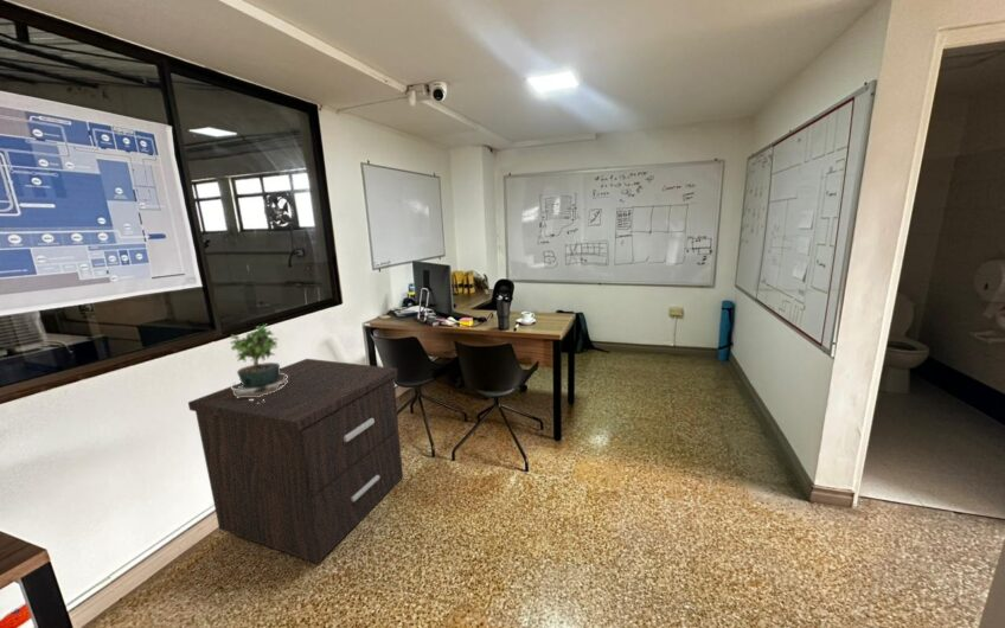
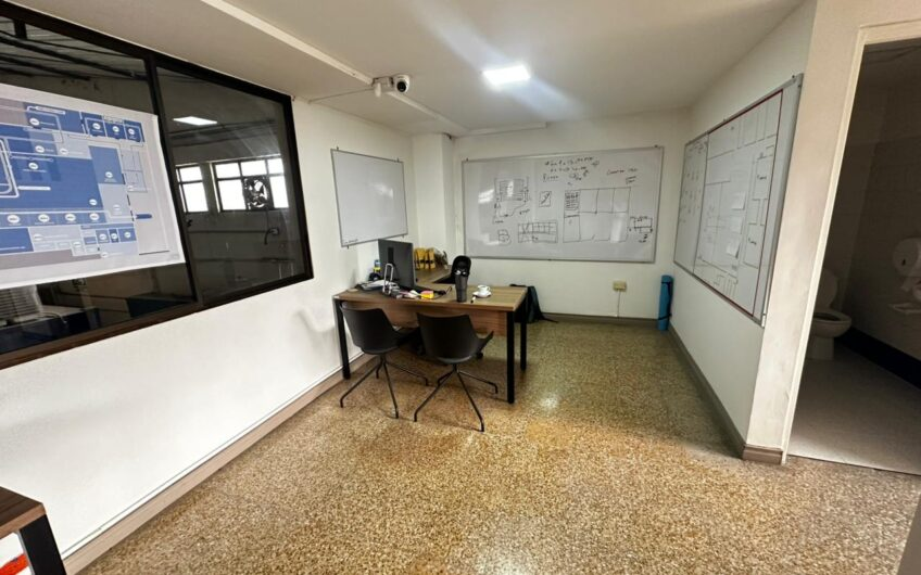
- nightstand (312, 444)
- potted plant (258, 358)
